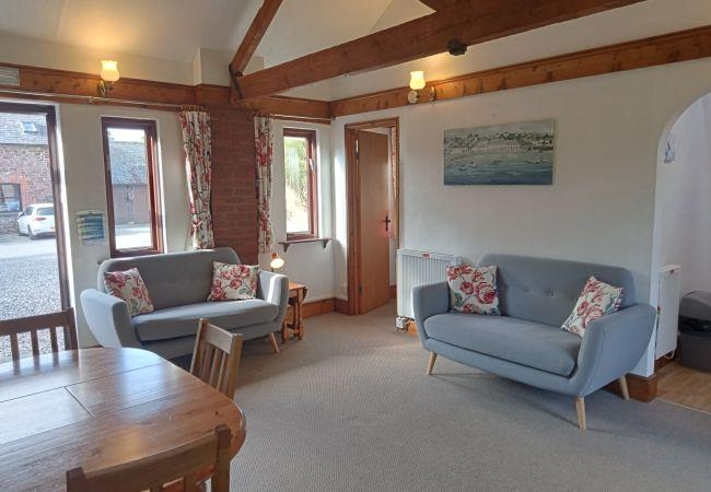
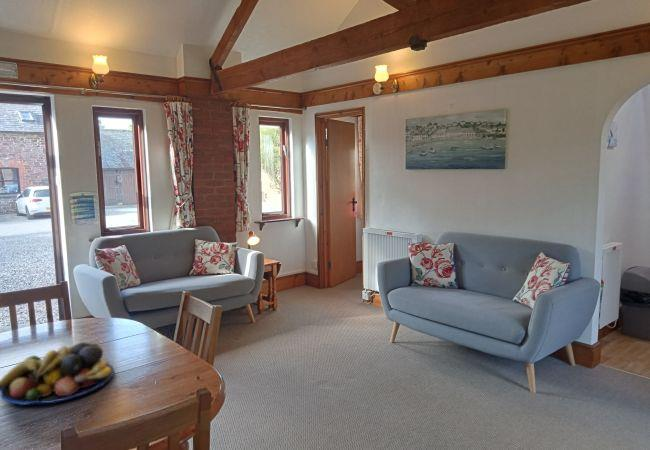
+ fruit bowl (58, 365)
